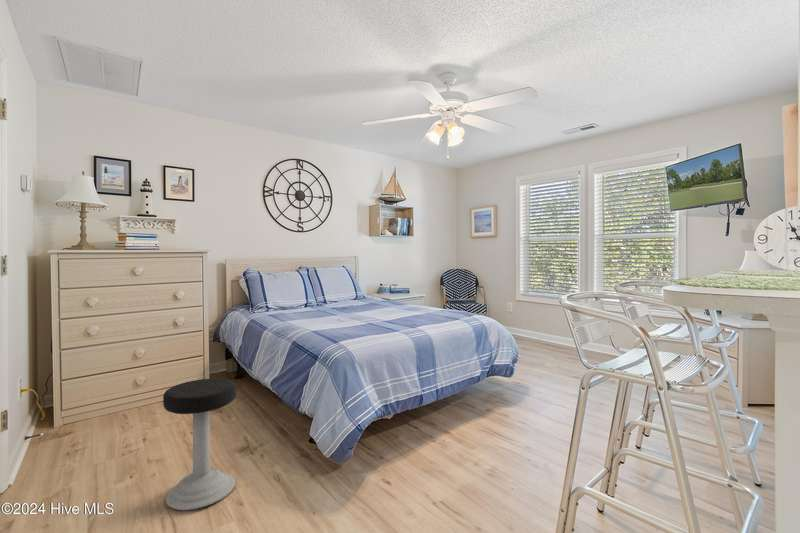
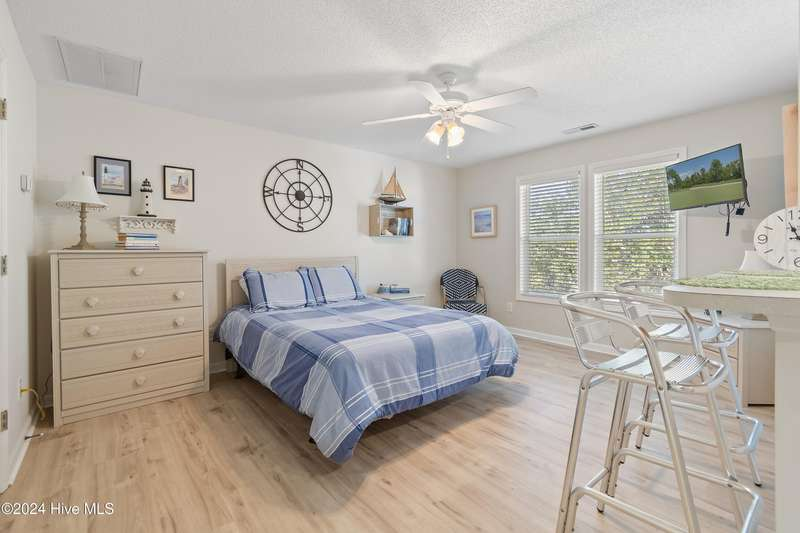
- stool (201, 439)
